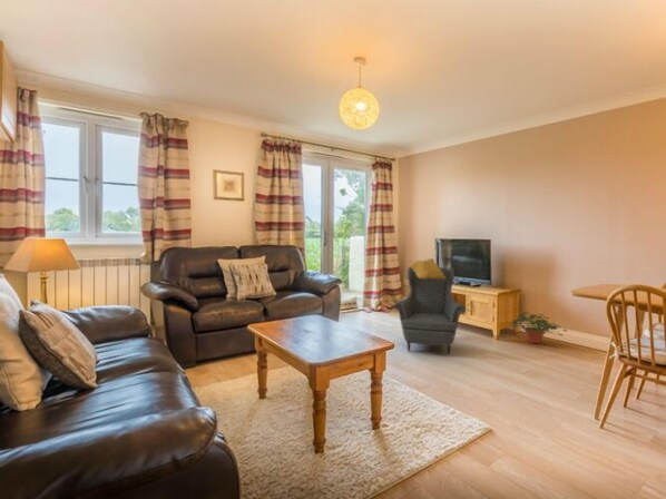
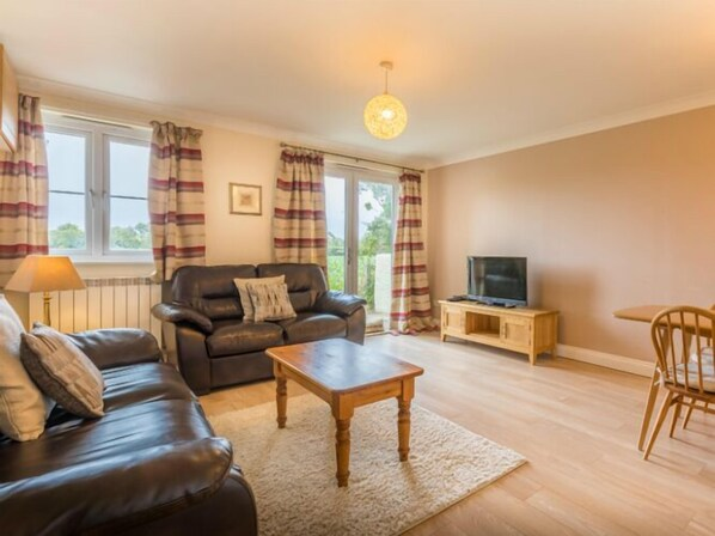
- armchair (429, 302)
- potted plant (538, 329)
